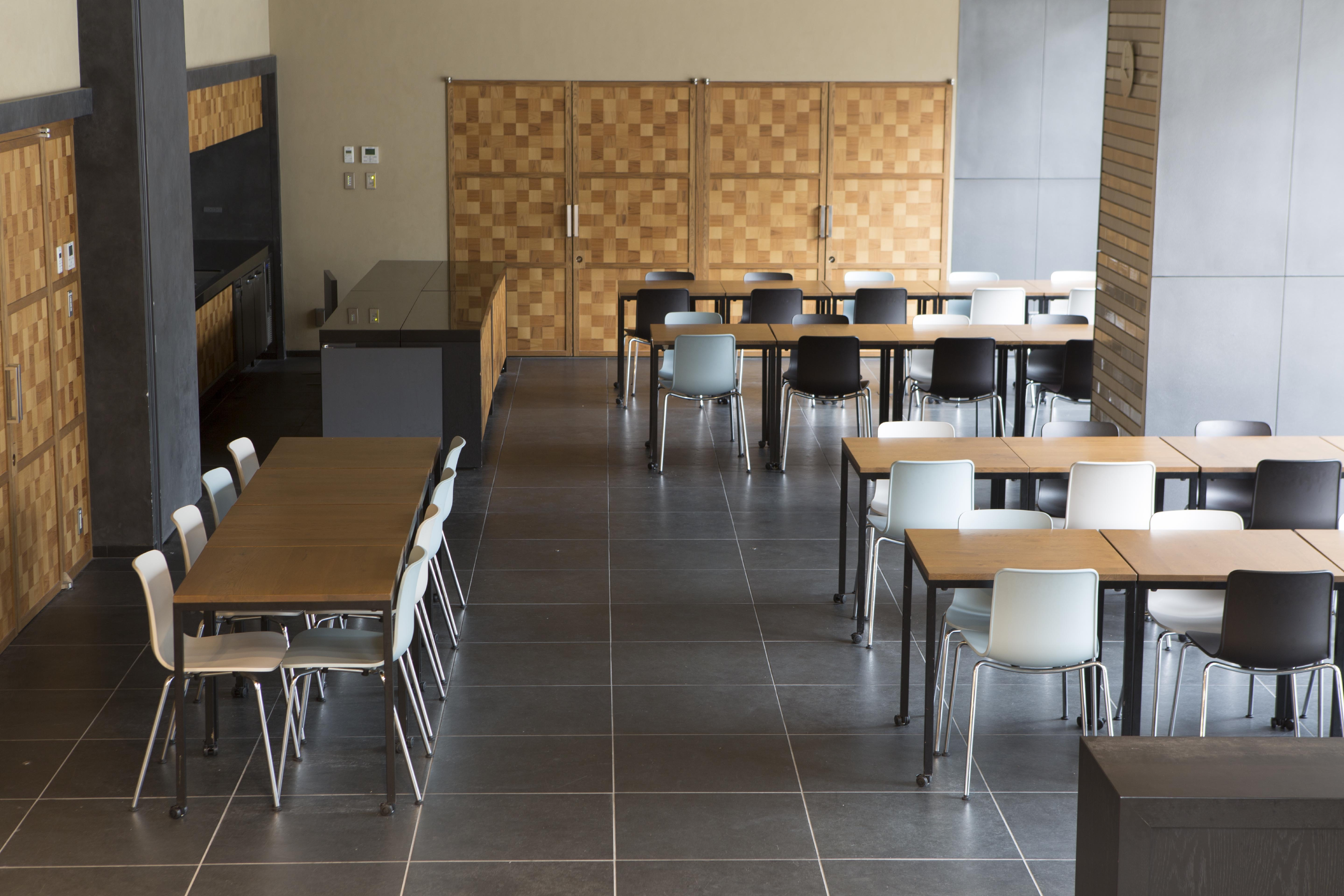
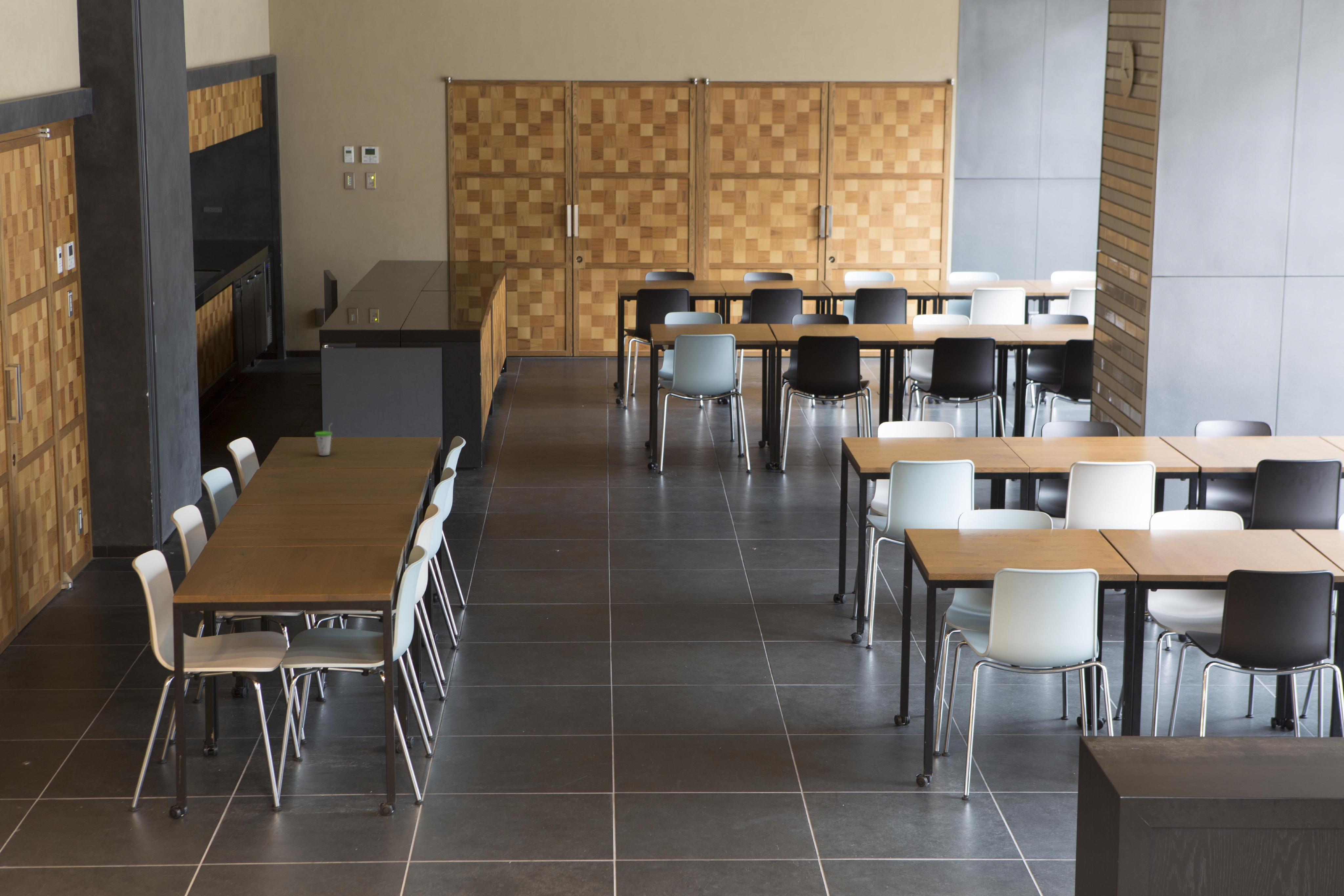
+ cup (324, 439)
